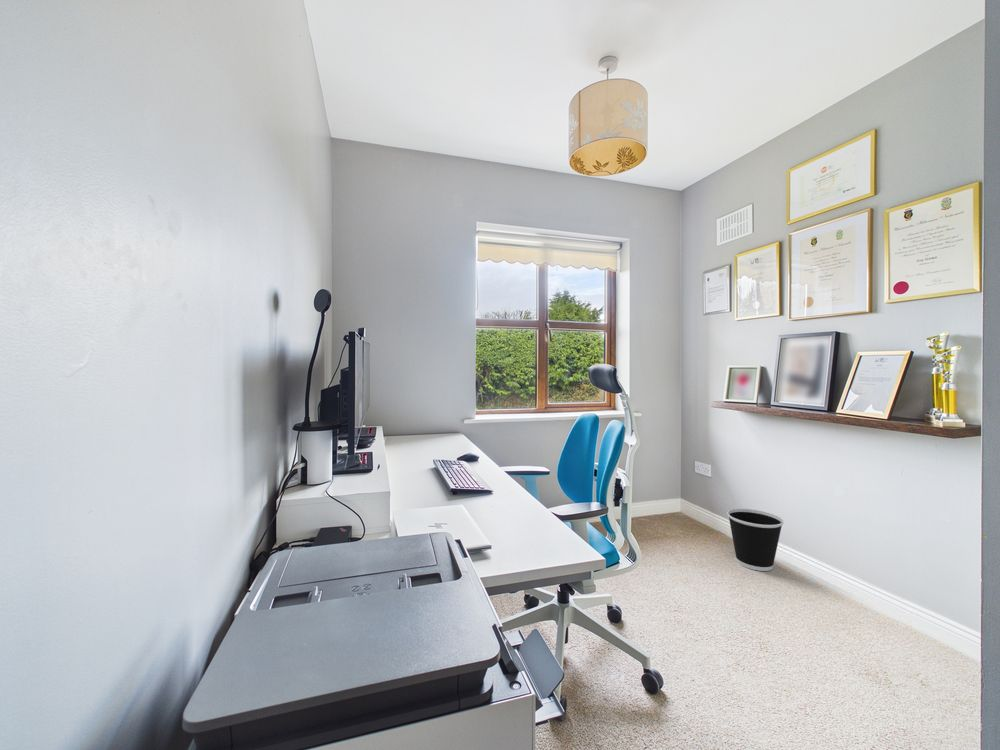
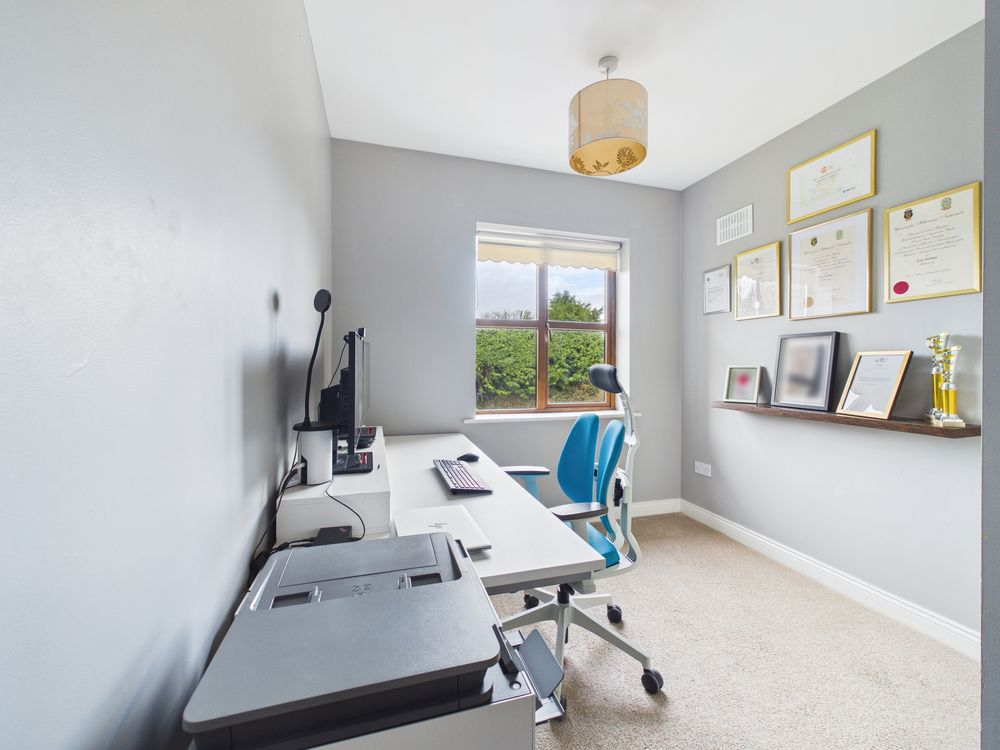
- wastebasket (754, 540)
